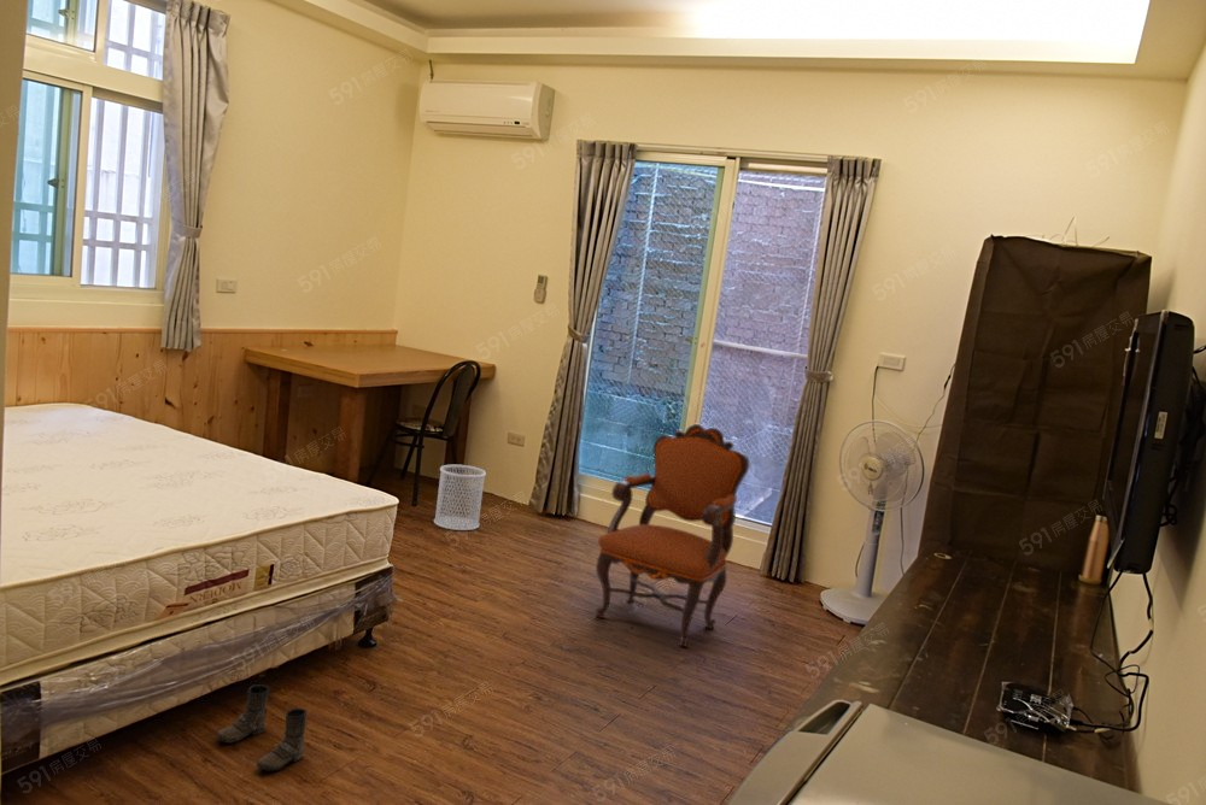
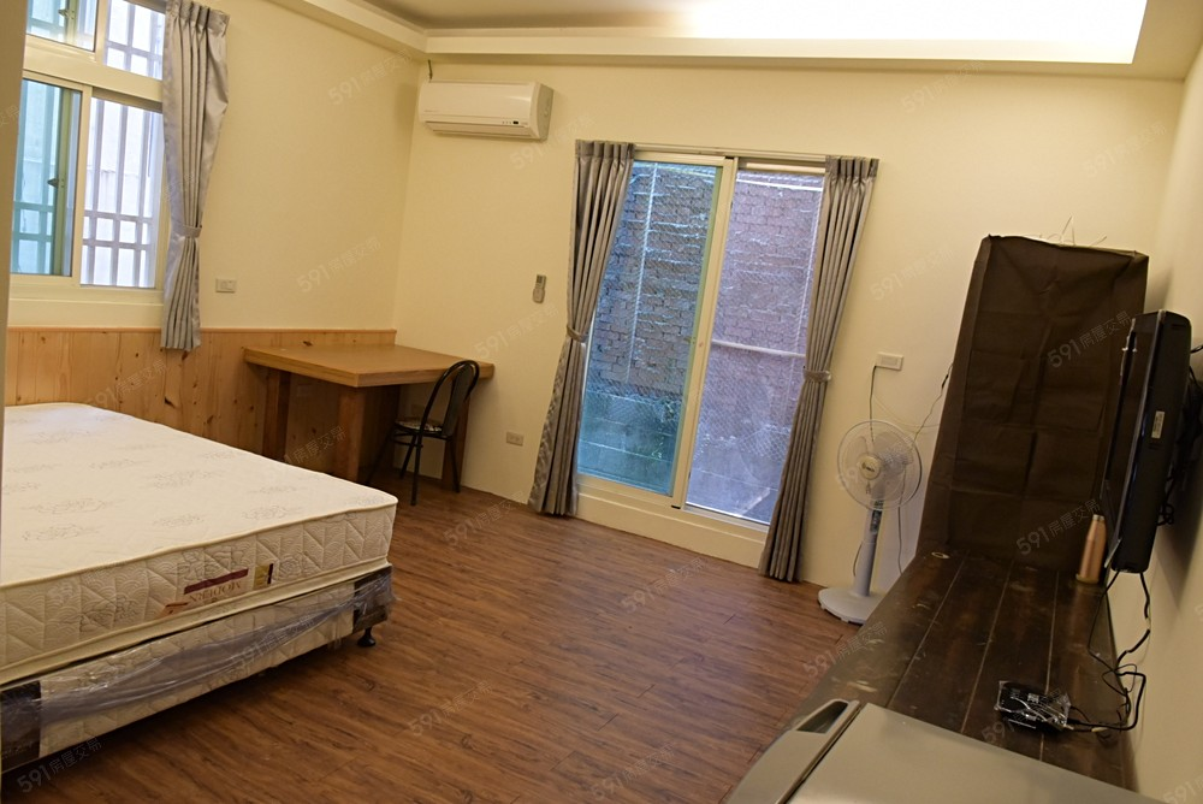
- boots (262, 727)
- armchair (671, 528)
- wastebasket (459, 496)
